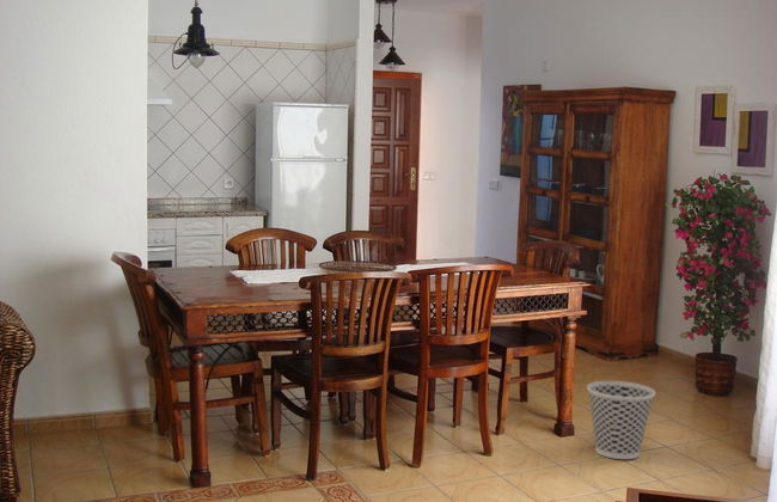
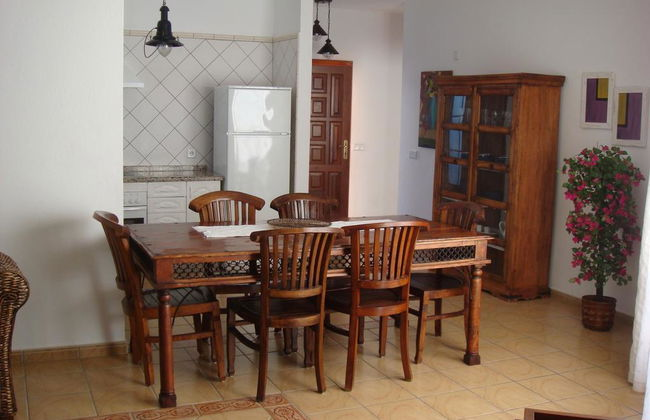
- wastebasket (619, 420)
